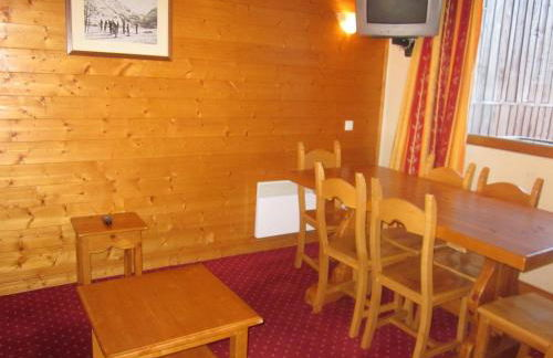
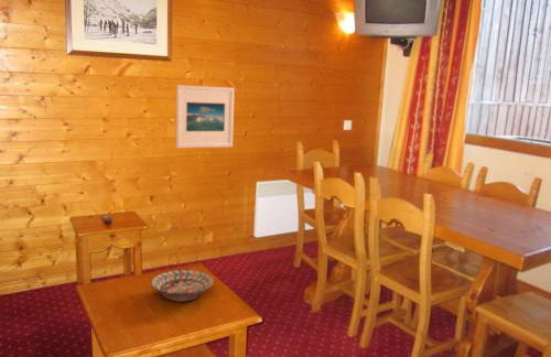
+ decorative bowl (182, 288)
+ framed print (205, 117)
